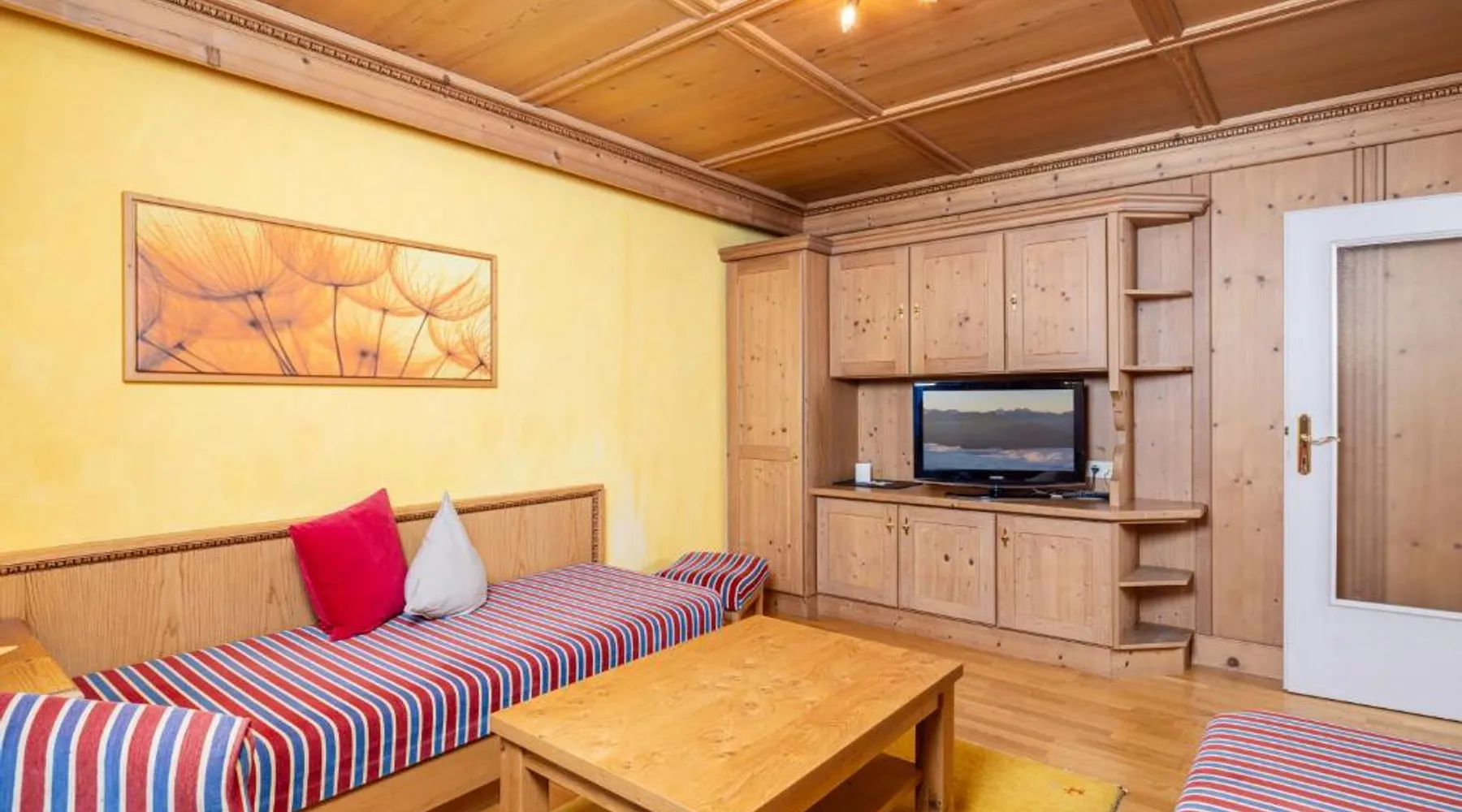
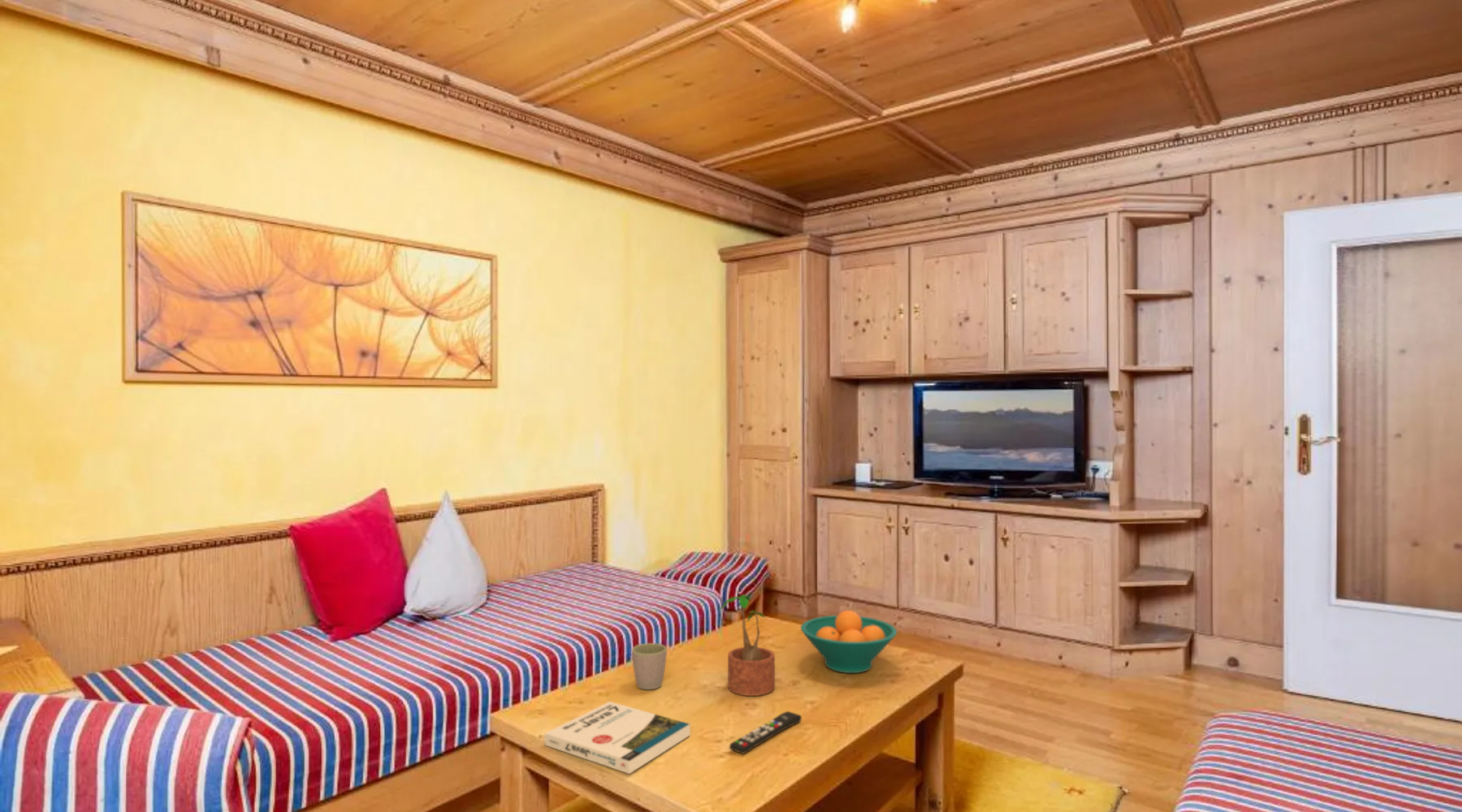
+ fruit bowl (848, 638)
+ book (618, 734)
+ remote control (767, 731)
+ mug (651, 664)
+ potted plant (745, 641)
